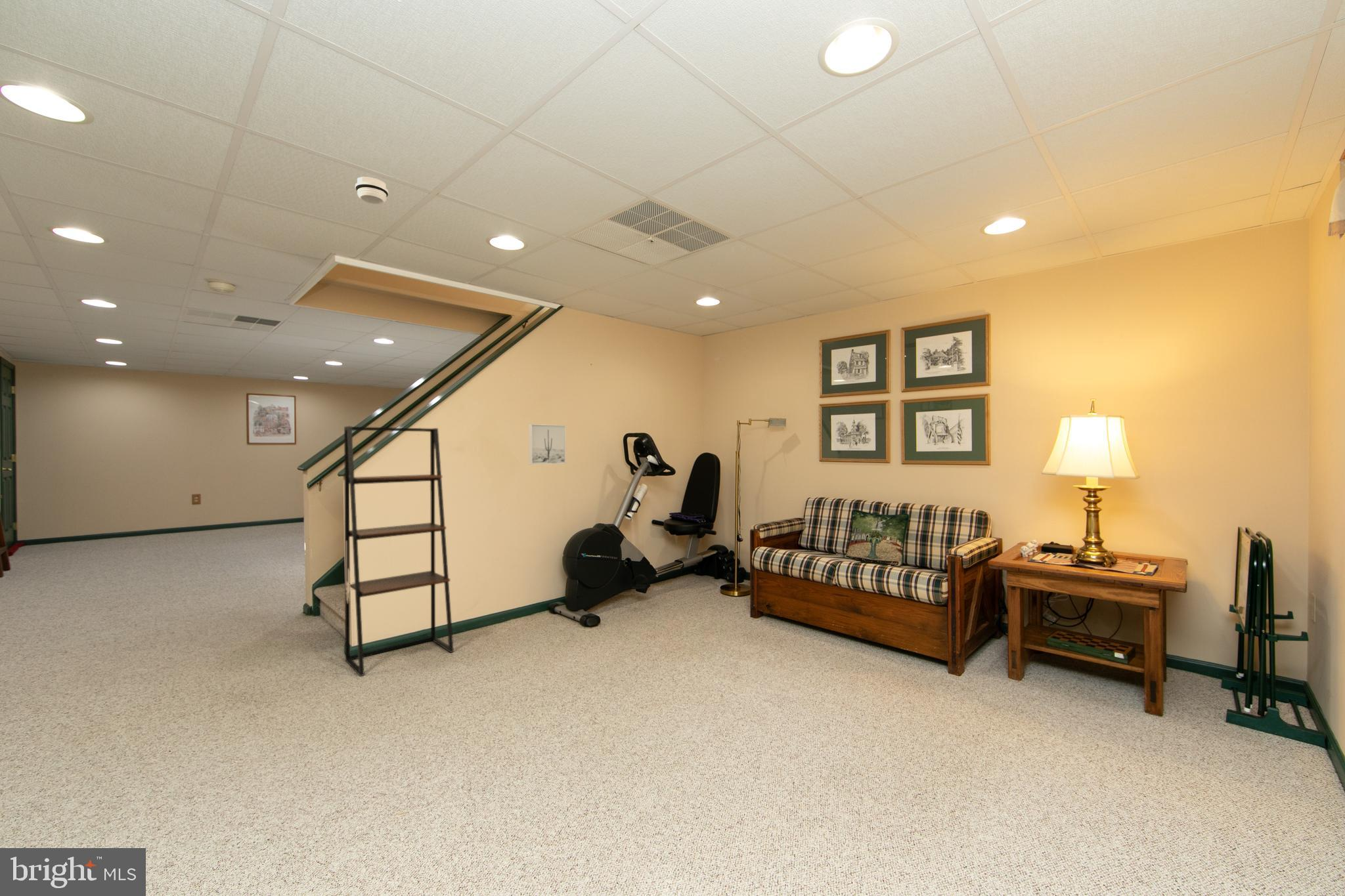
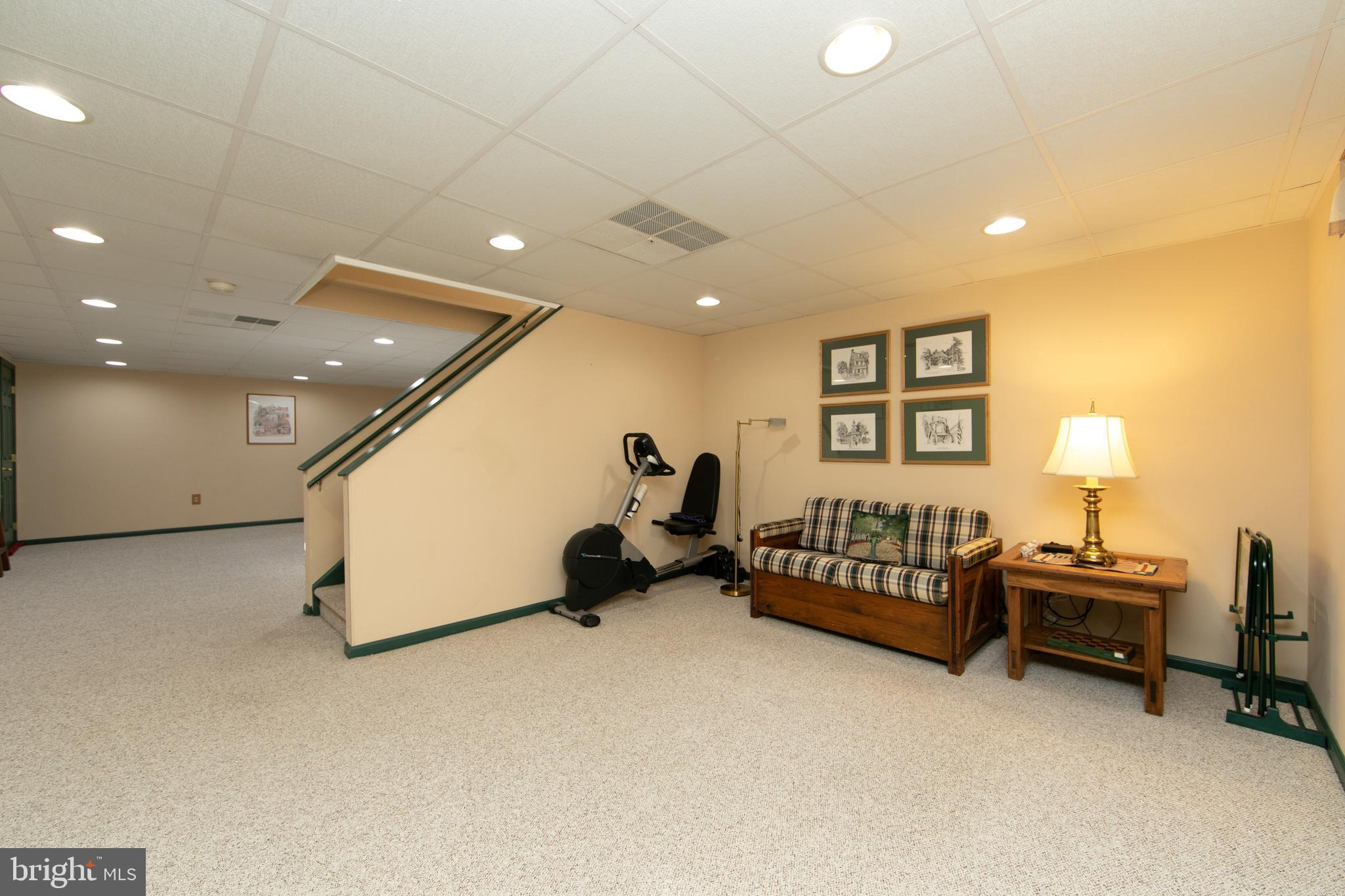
- shelving unit (400, 535)
- smoke detector (372, 191)
- wall art (547, 444)
